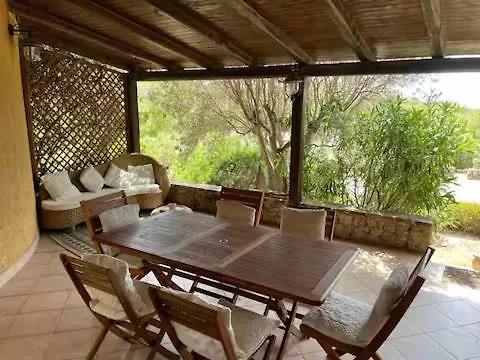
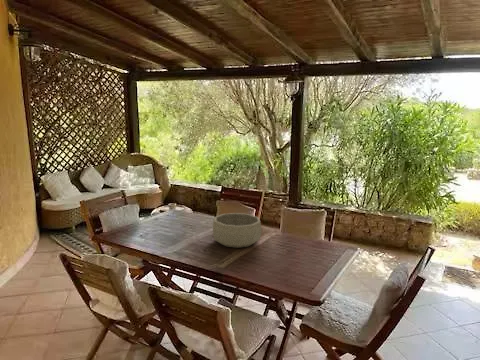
+ decorative bowl (236, 230)
